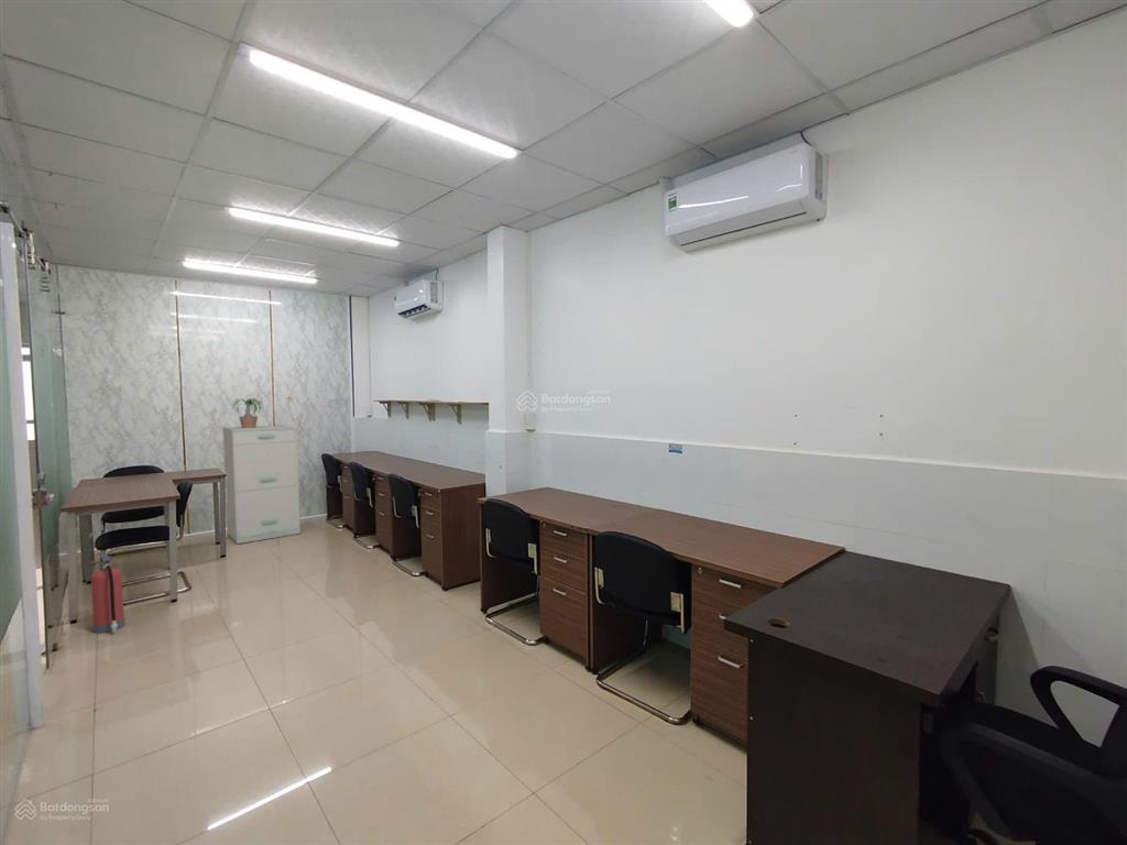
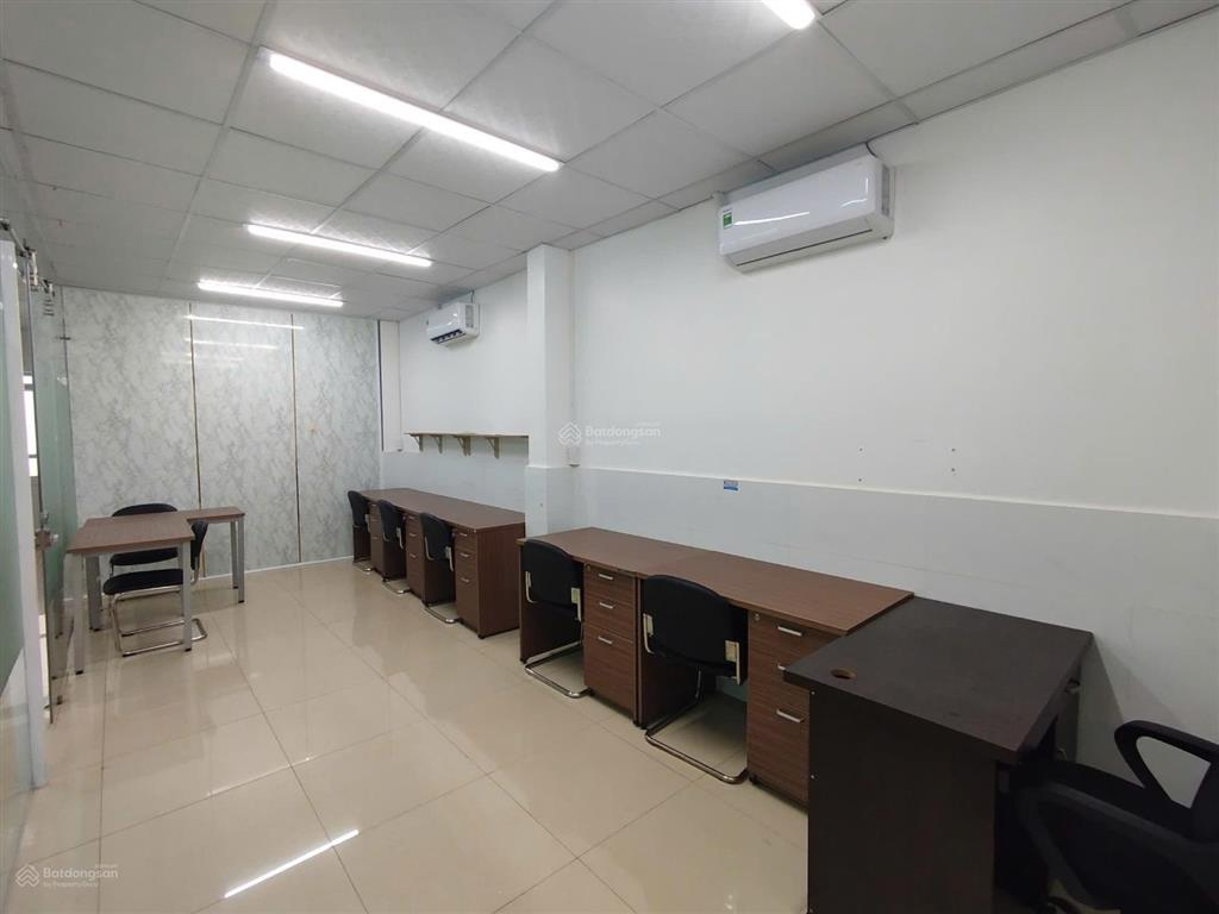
- potted plant (252, 414)
- filing cabinet (261, 480)
- fire extinguisher (108, 593)
